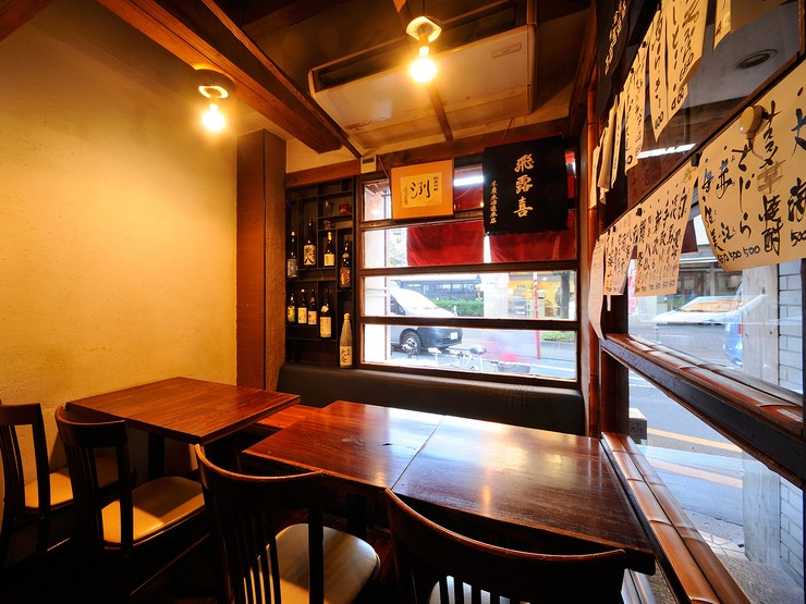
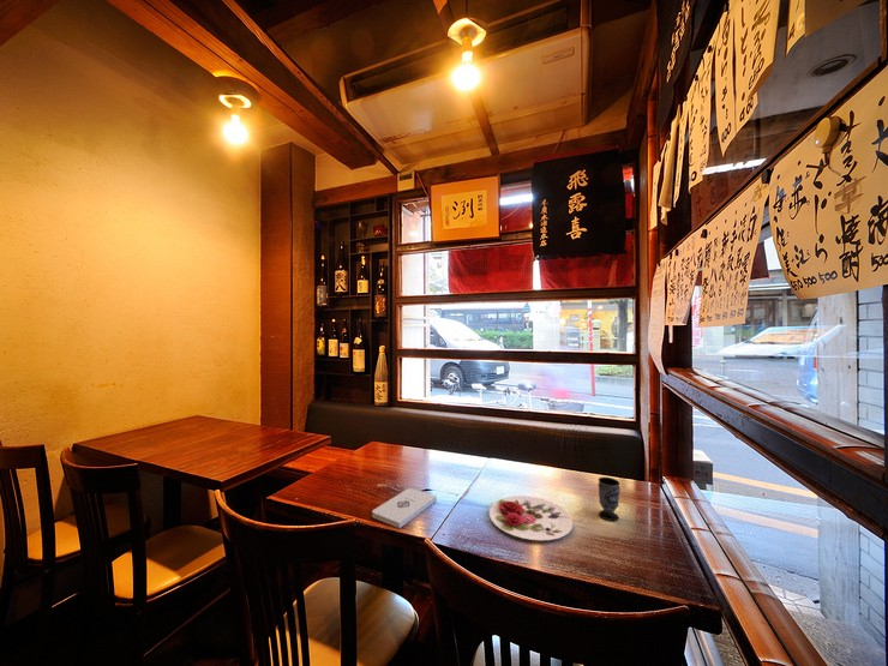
+ notepad (404, 505)
+ plate (529, 515)
+ cup (608, 498)
